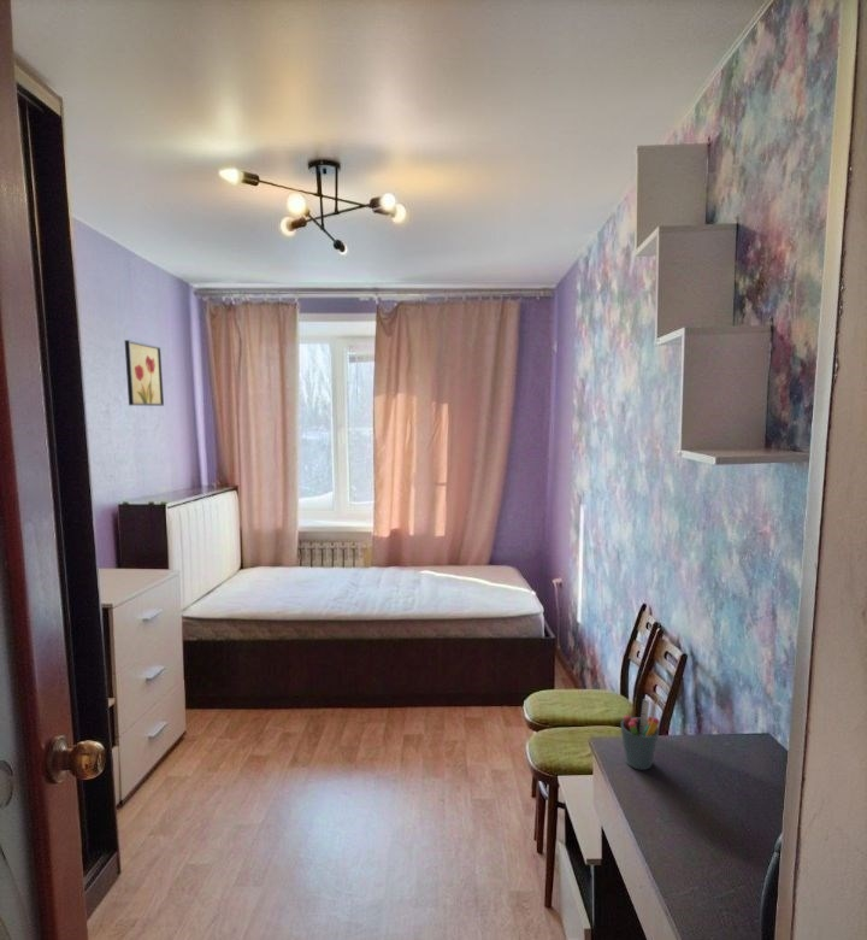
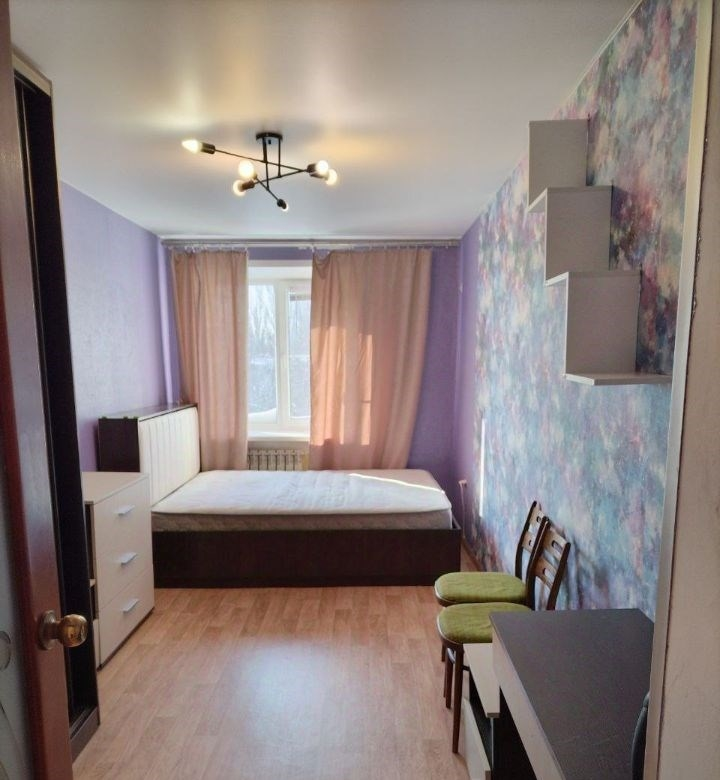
- pen holder (639, 735)
- wall art (143, 375)
